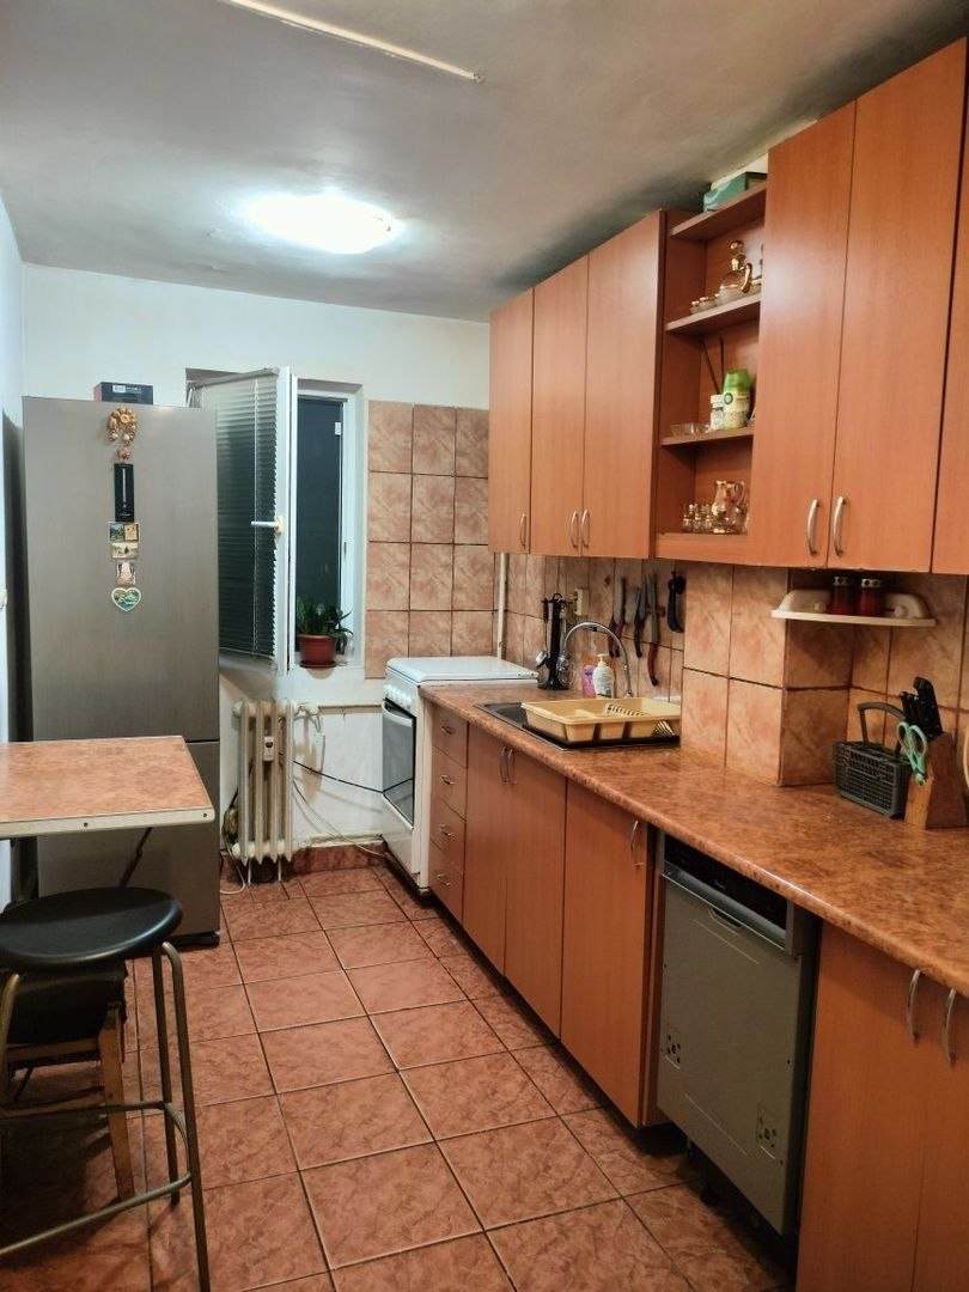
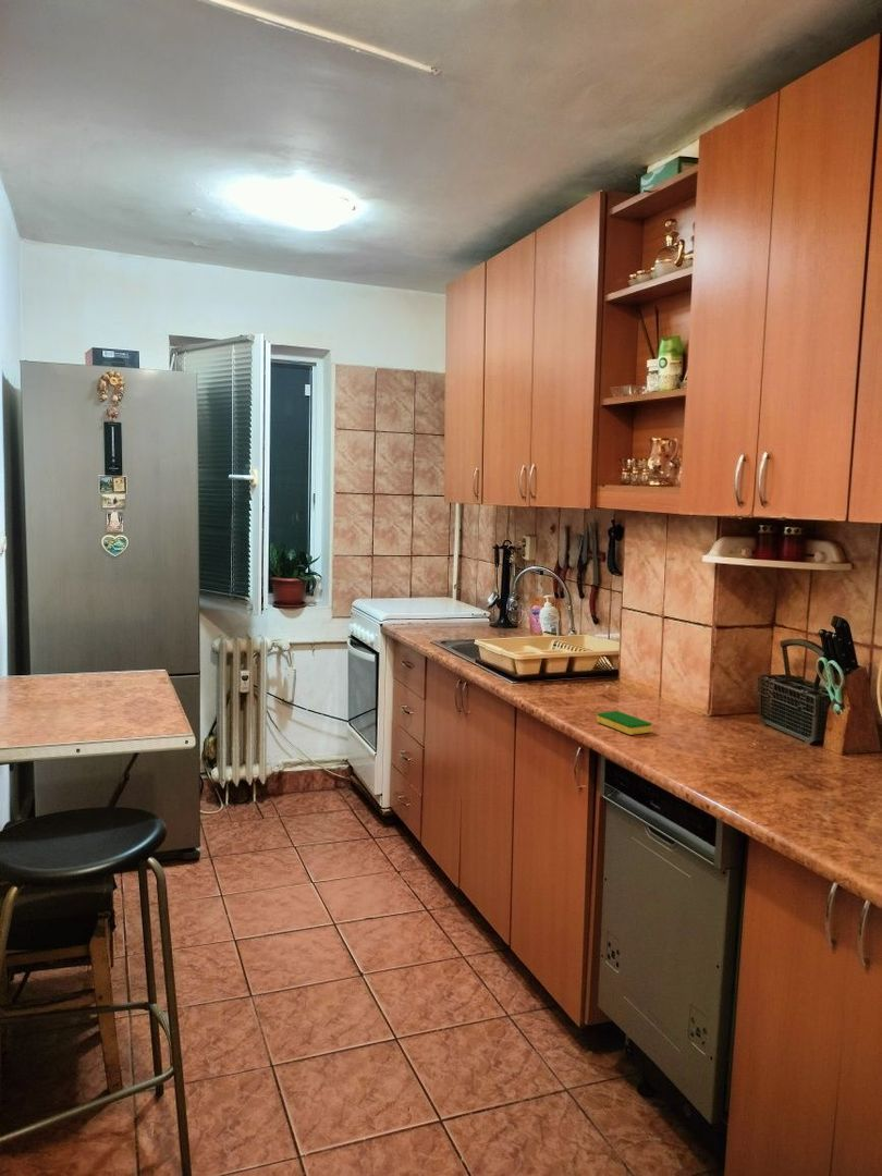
+ dish sponge (623, 722)
